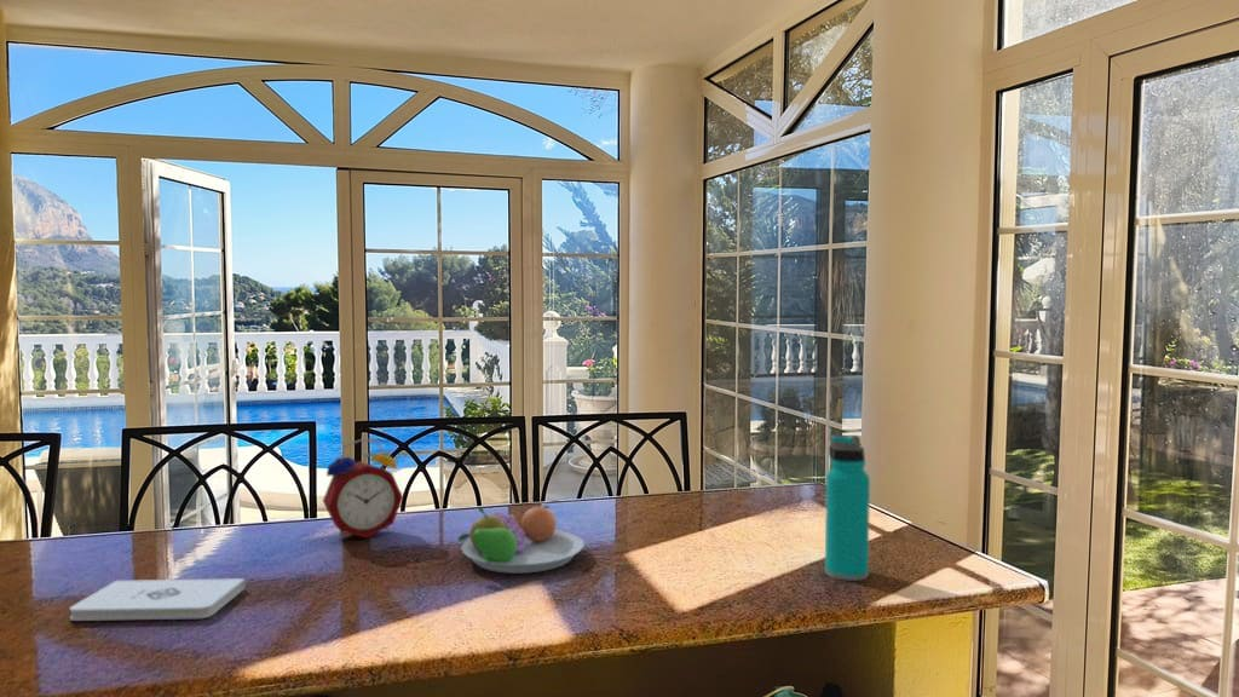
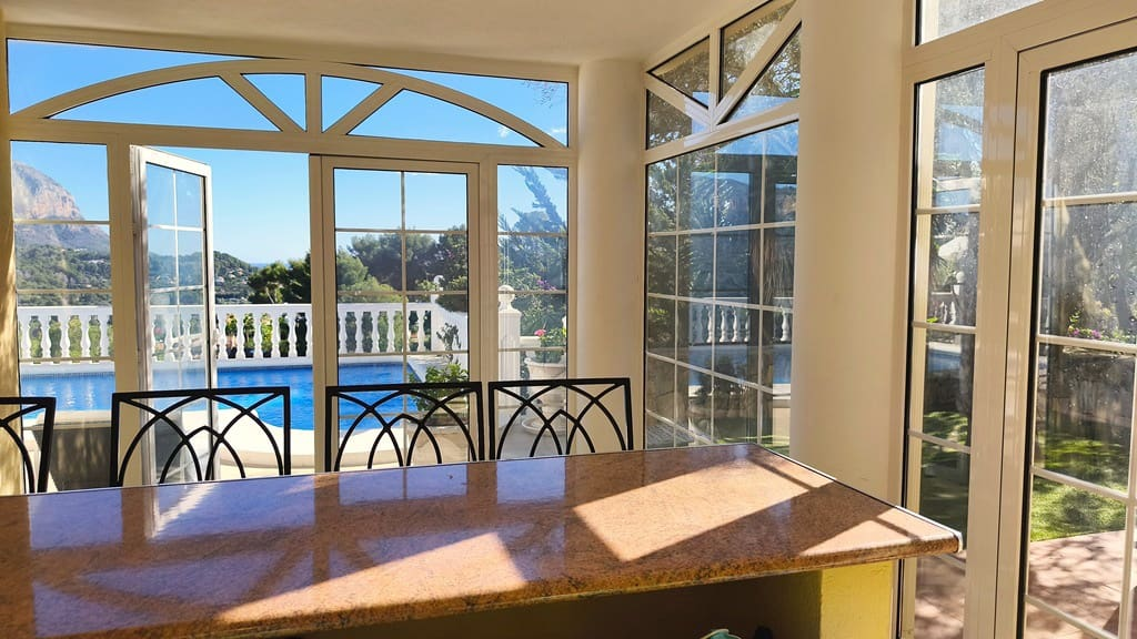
- notepad (160, 598)
- water bottle (847, 505)
- alarm clock (361, 485)
- fruit bowl (518, 534)
